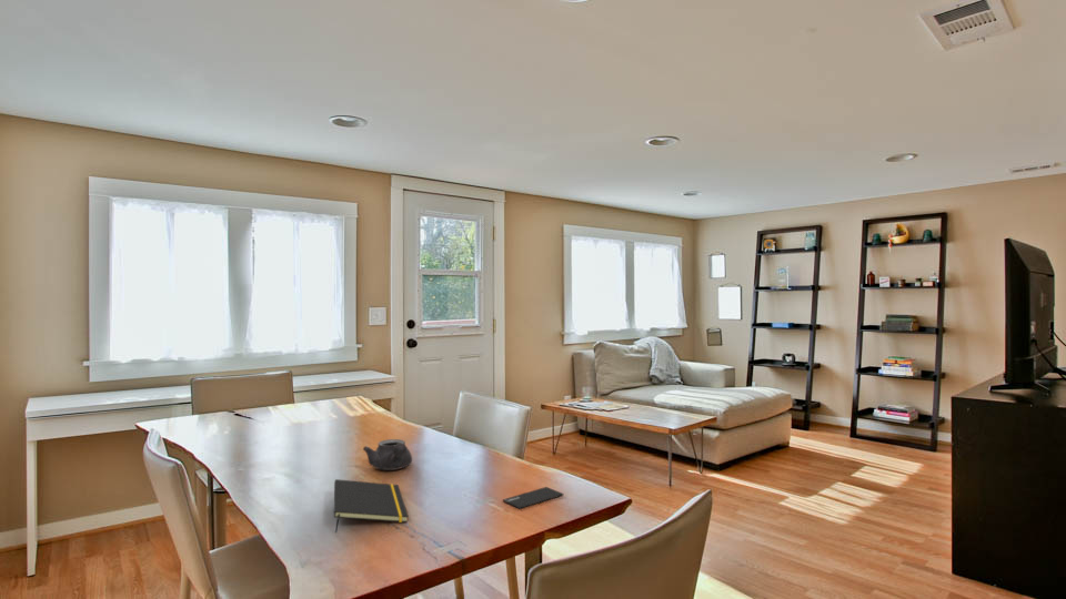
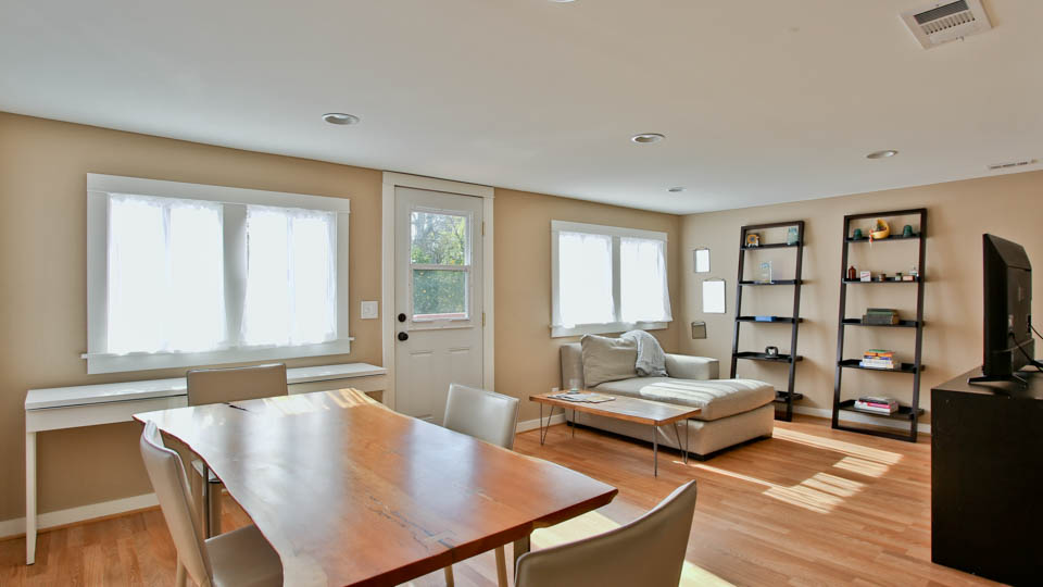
- smartphone (533, 497)
- notepad (369, 499)
- teapot (391, 454)
